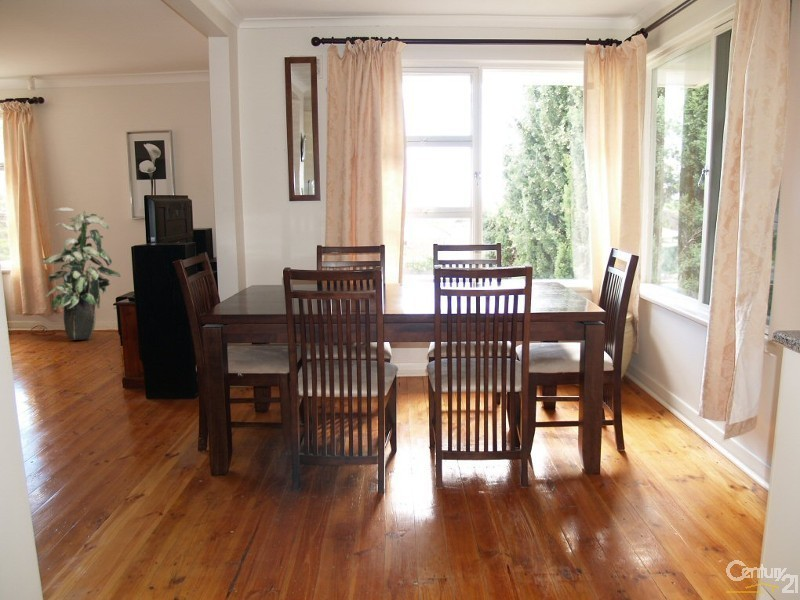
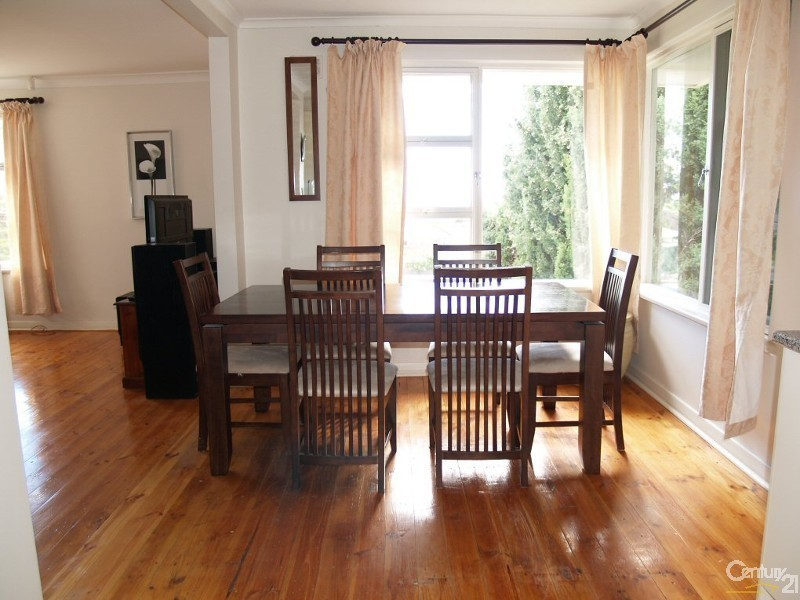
- indoor plant (78, 274)
